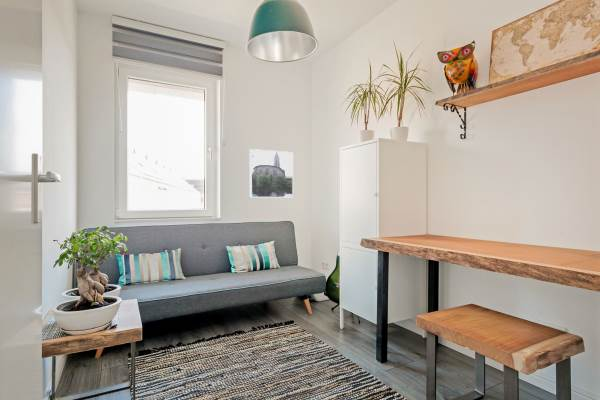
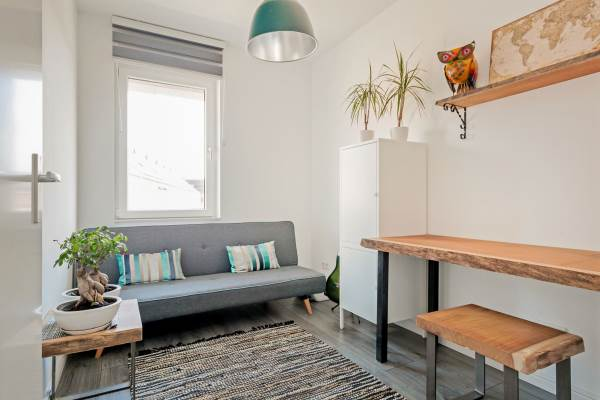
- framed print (272, 174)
